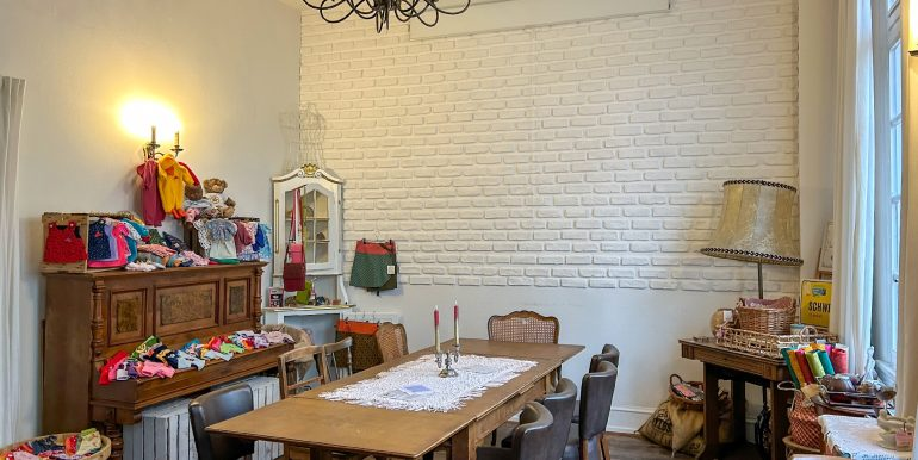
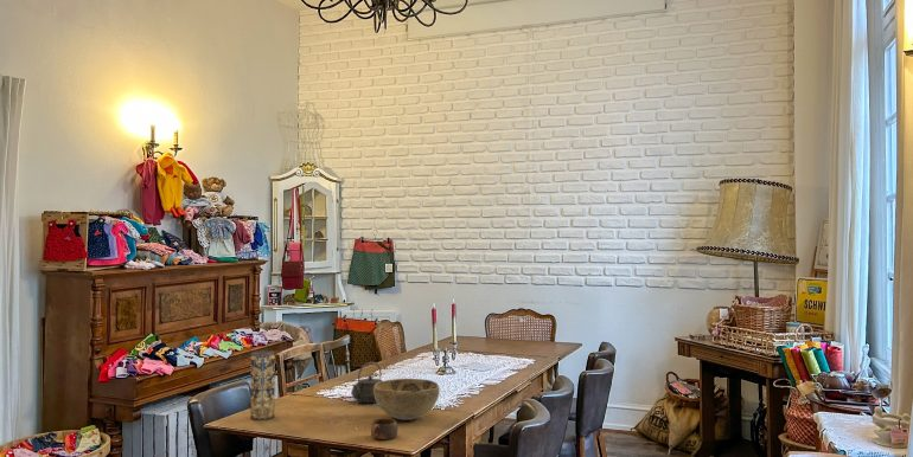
+ cup (381, 429)
+ vase (262, 385)
+ decorative bowl (406, 400)
+ teapot (368, 381)
